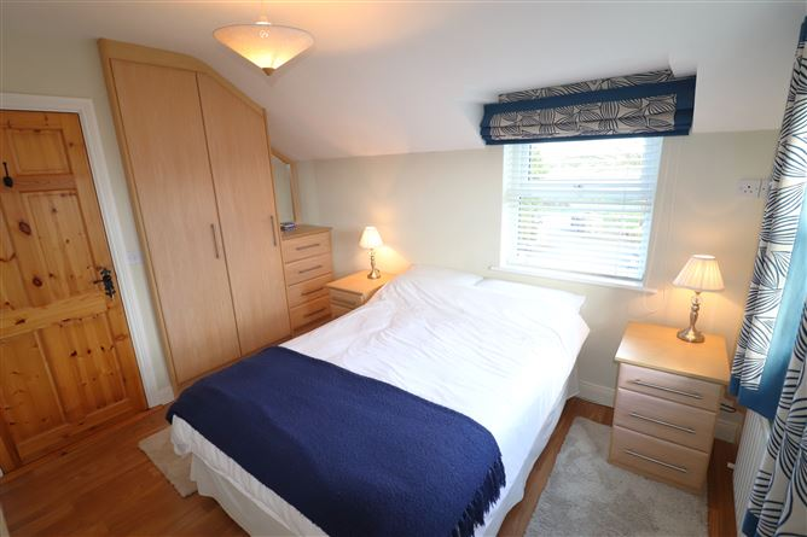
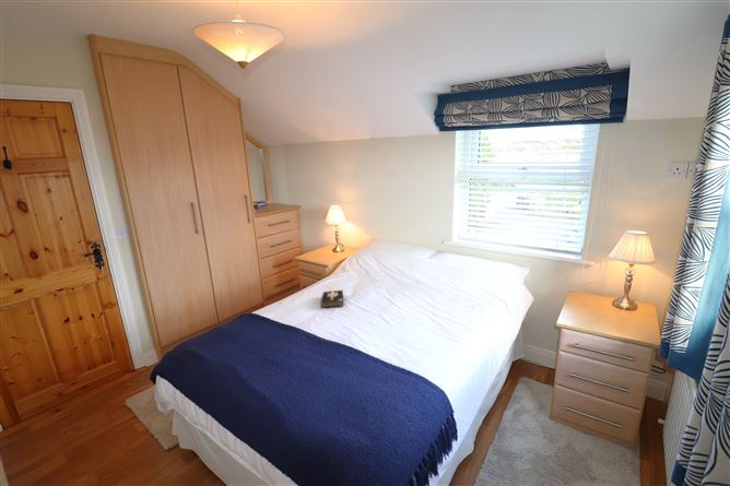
+ hardback book (332, 298)
